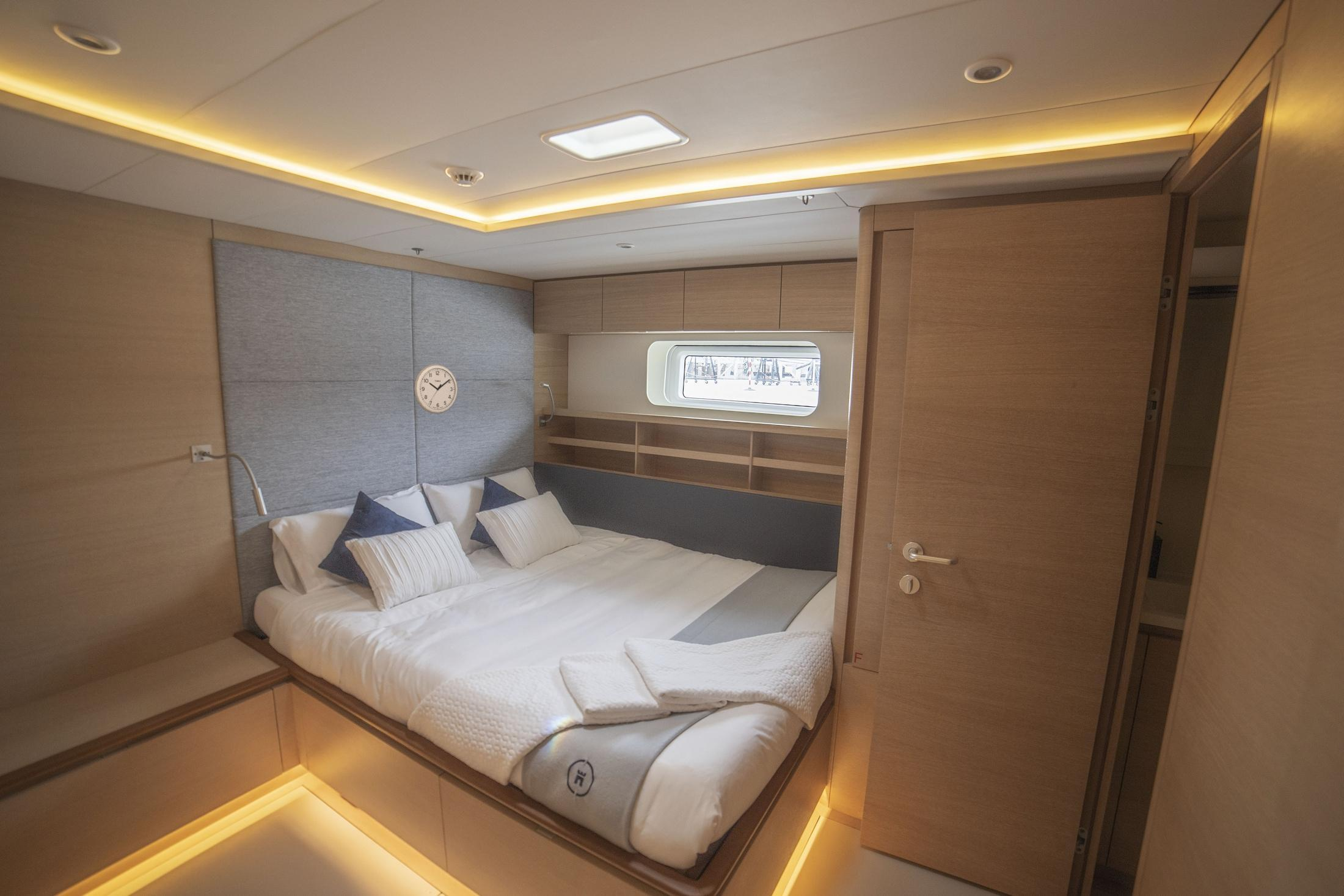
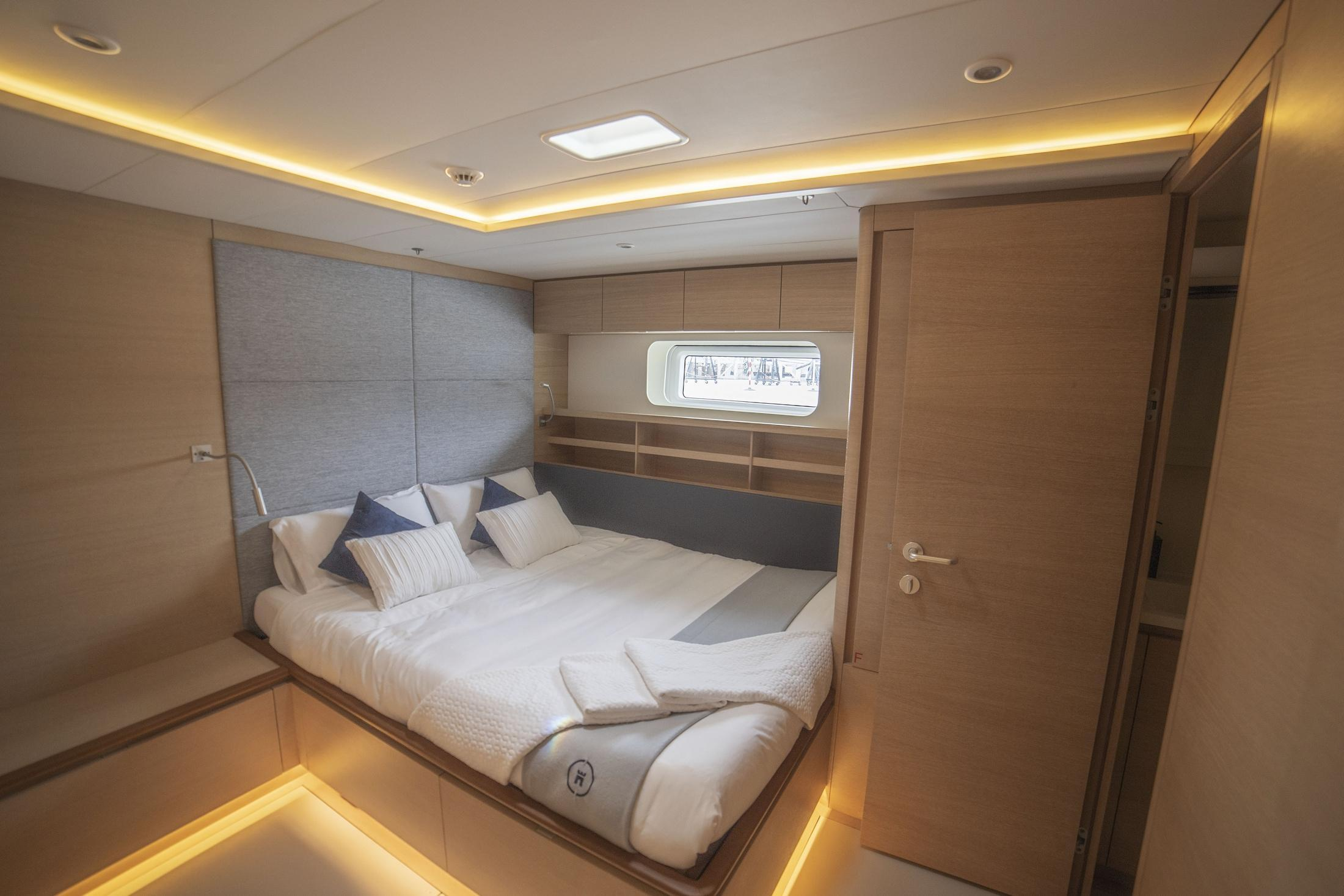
- wall clock (437, 388)
